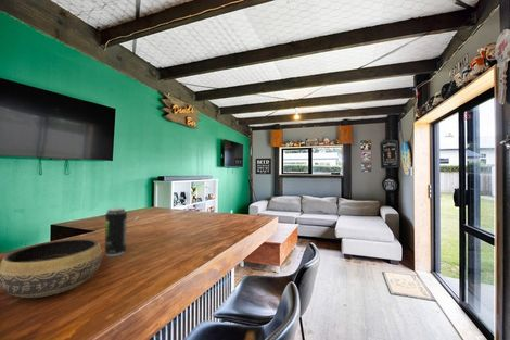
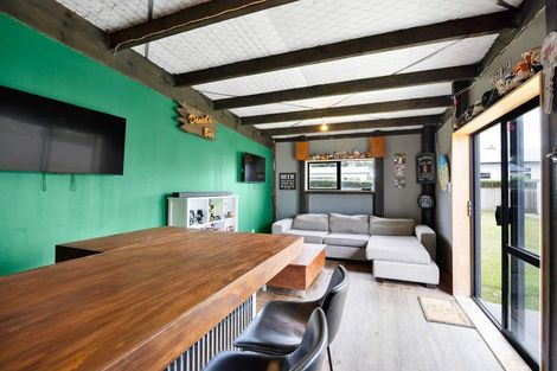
- bowl (55, 268)
- beverage can (115, 230)
